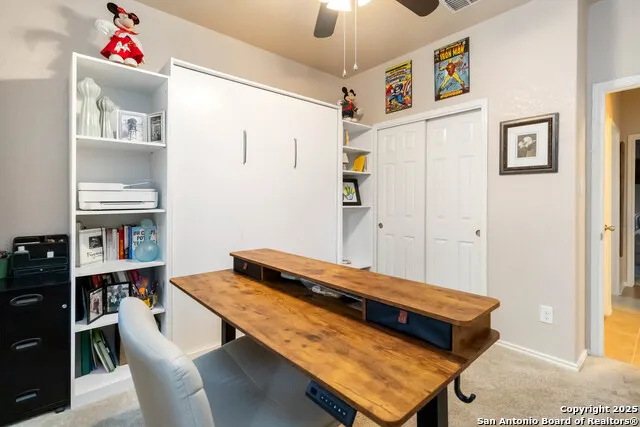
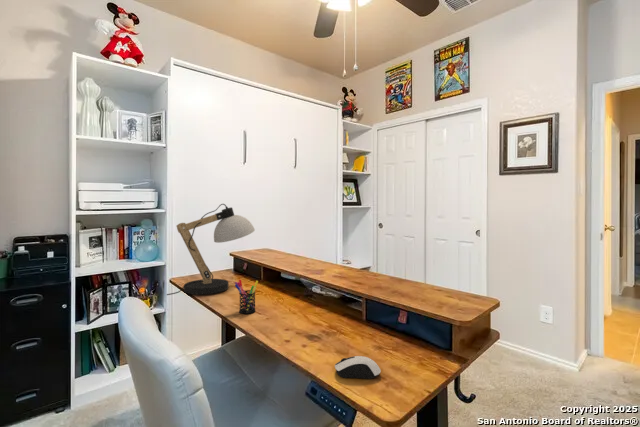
+ desk lamp (214, 241)
+ pen holder (247, 295)
+ computer mouse (357, 364)
